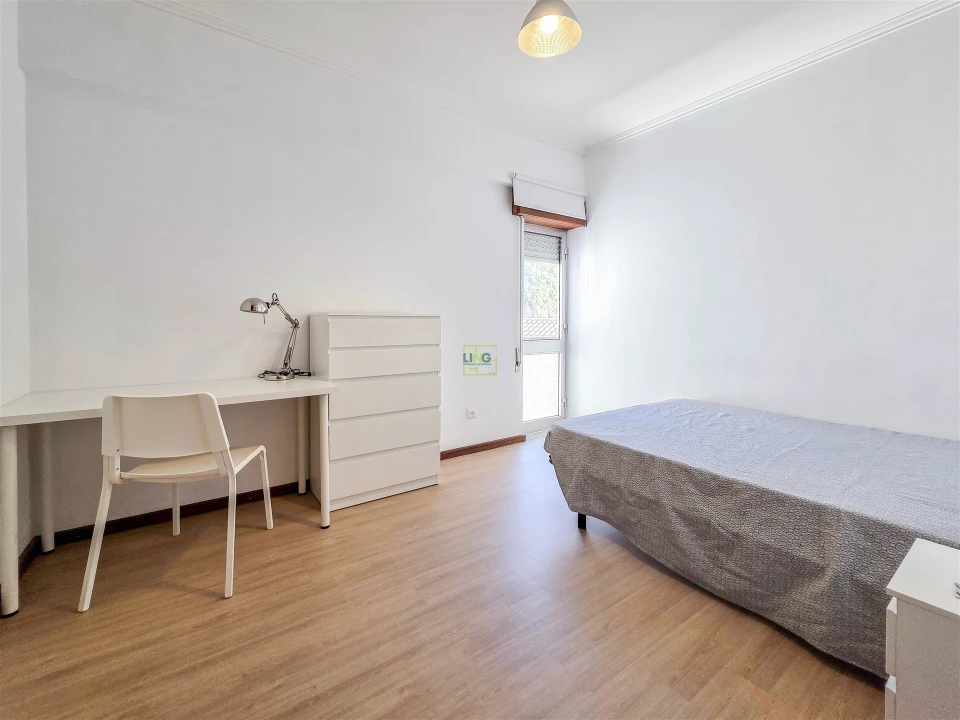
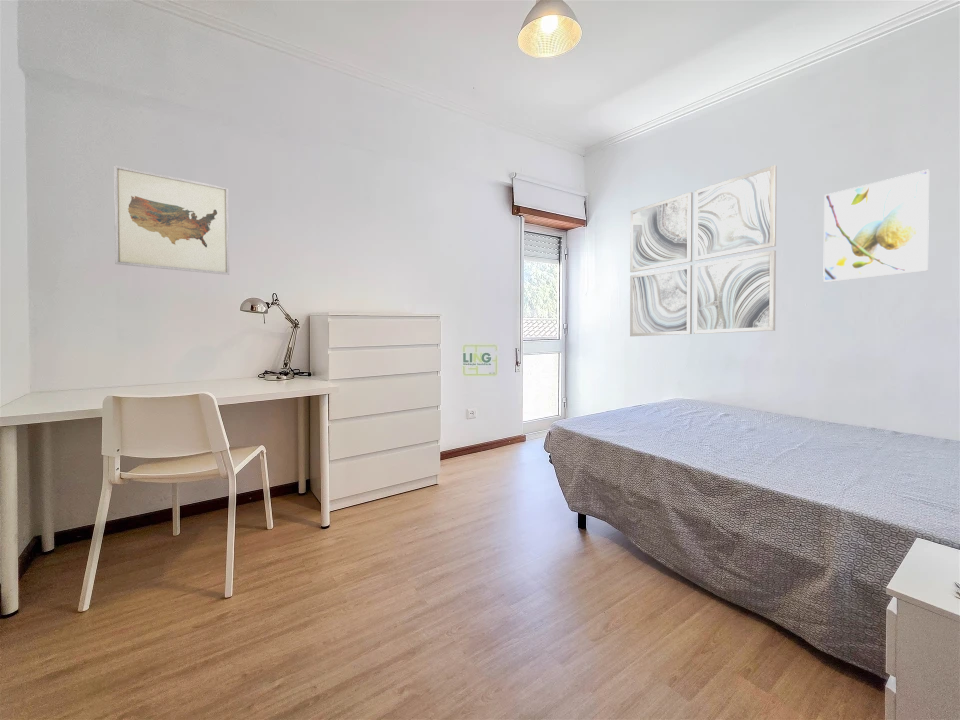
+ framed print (872, 230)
+ wall art (694, 264)
+ wall art (175, 223)
